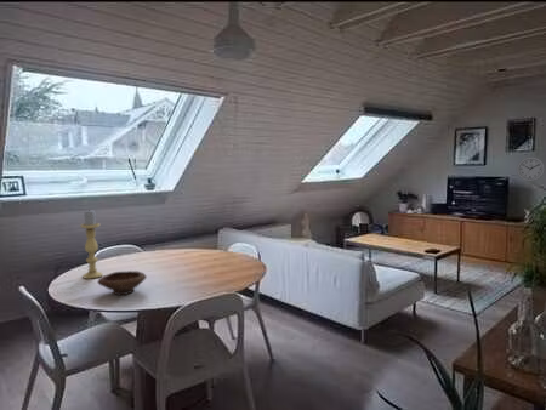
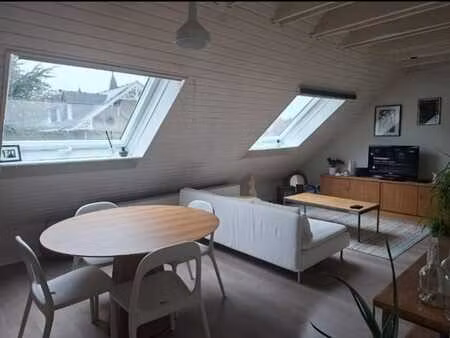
- bowl (123, 284)
- wall clock (530, 169)
- candle holder (91, 243)
